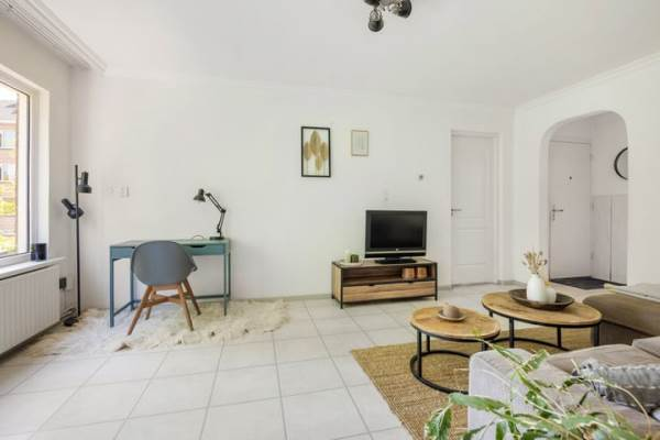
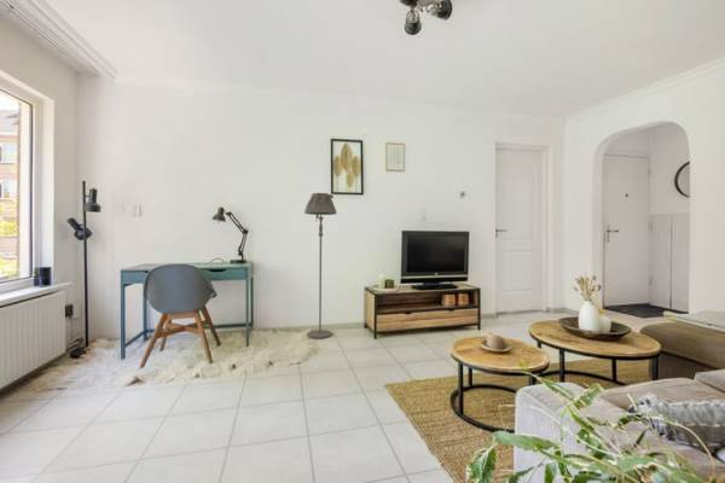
+ floor lamp (320, 263)
